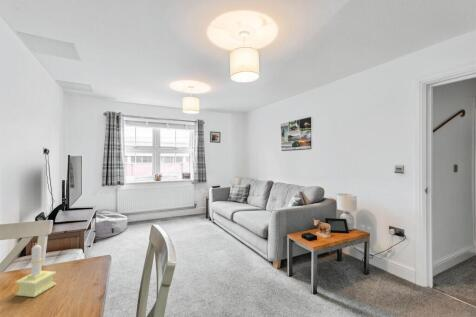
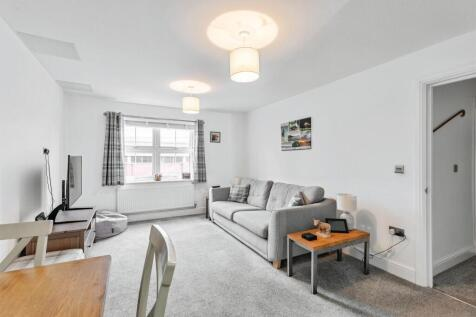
- candle (36, 266)
